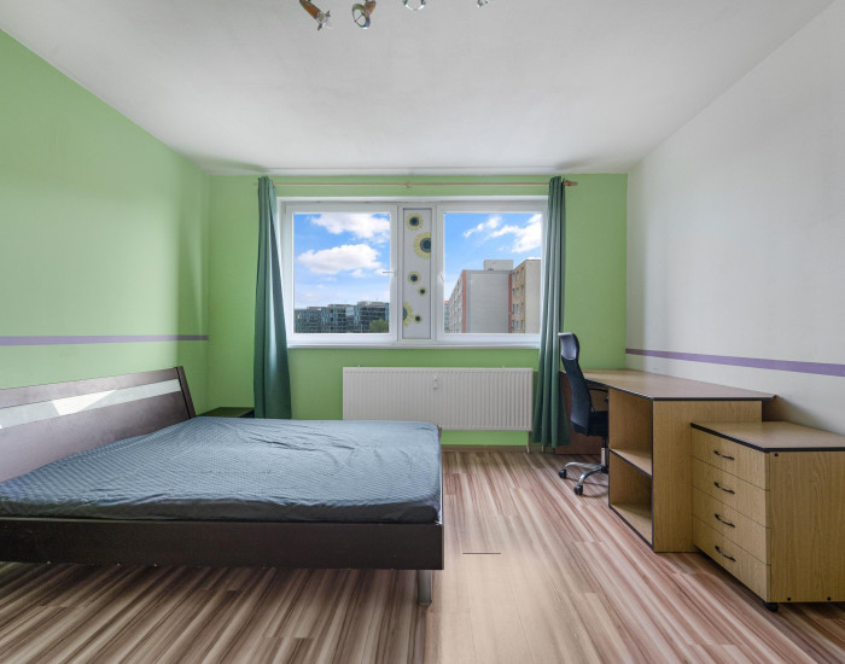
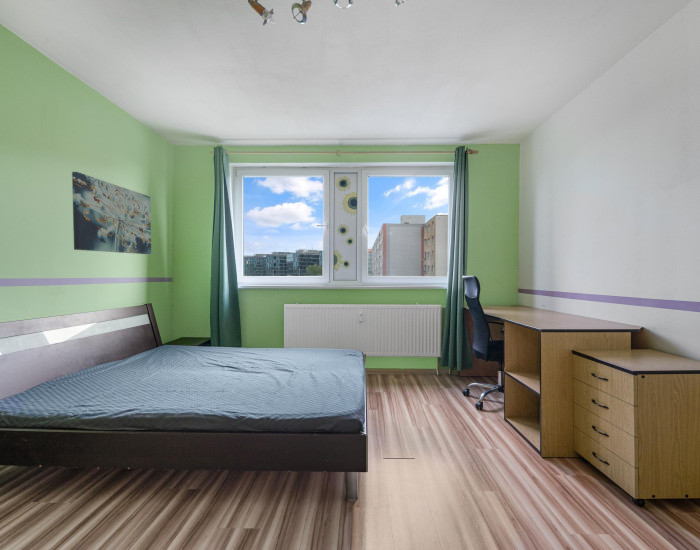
+ wall art (117, 219)
